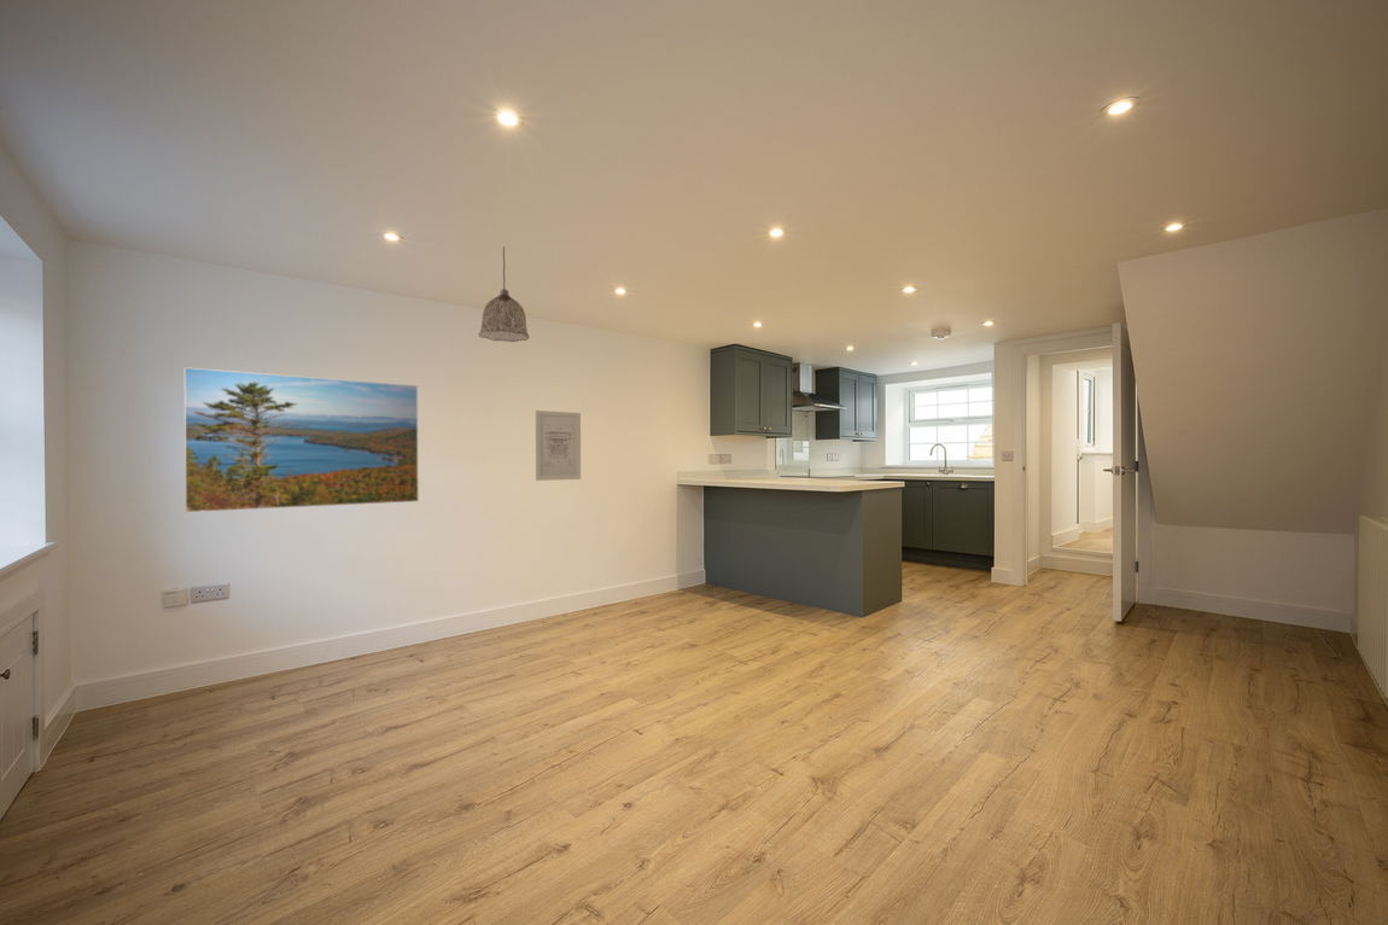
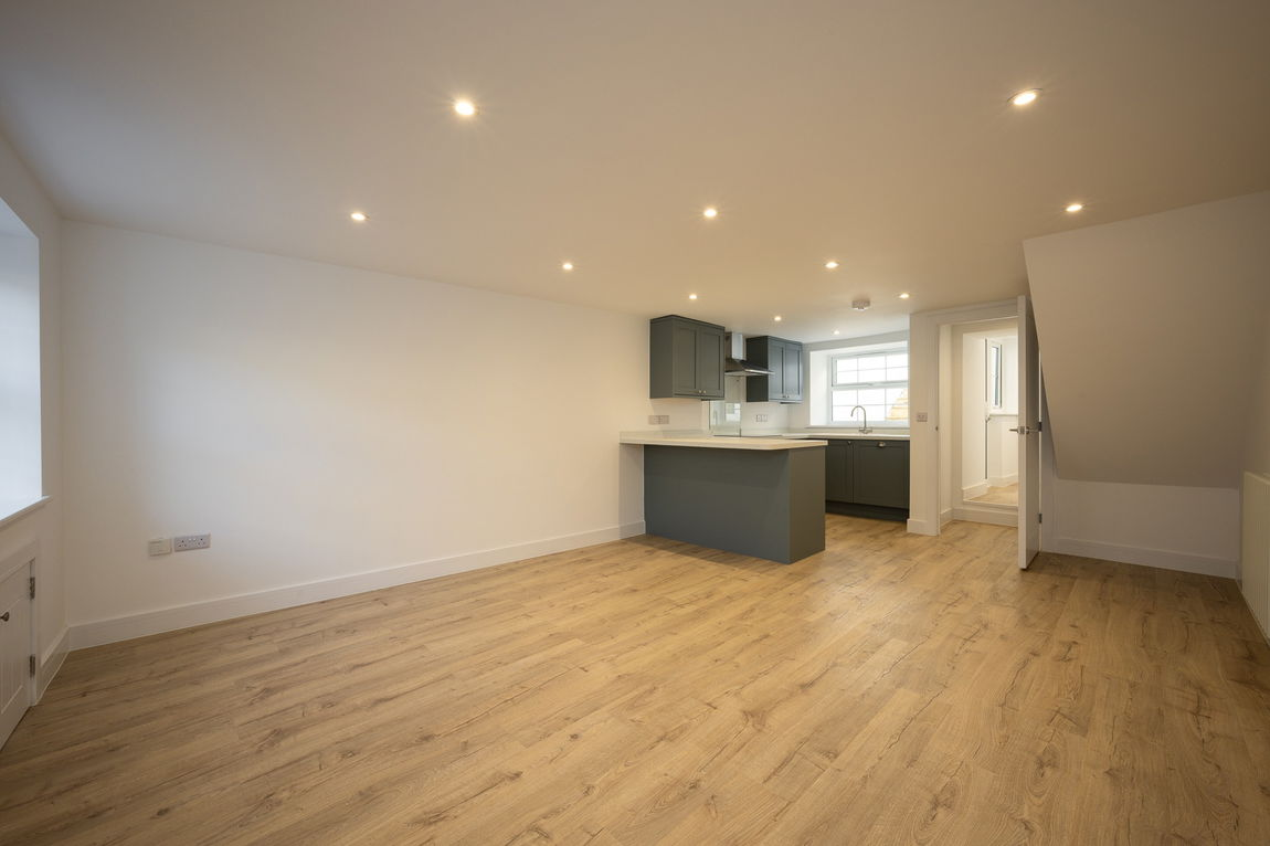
- wall art (558, 446)
- pendant lamp (503, 291)
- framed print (314, 442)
